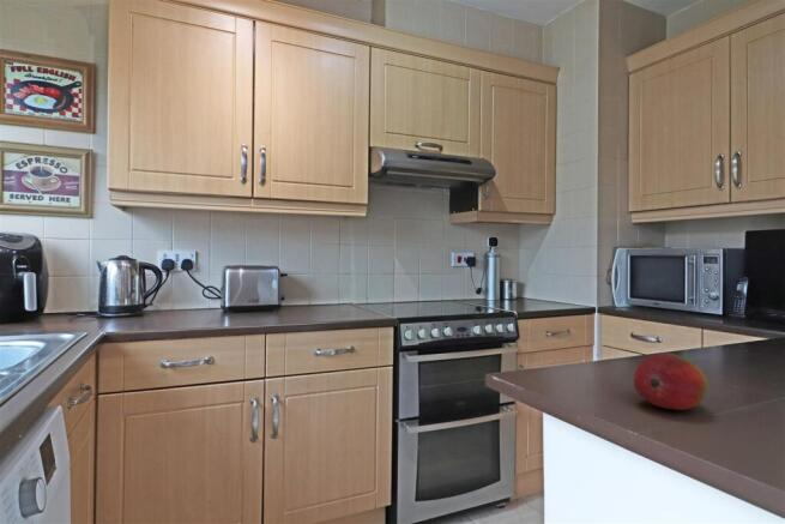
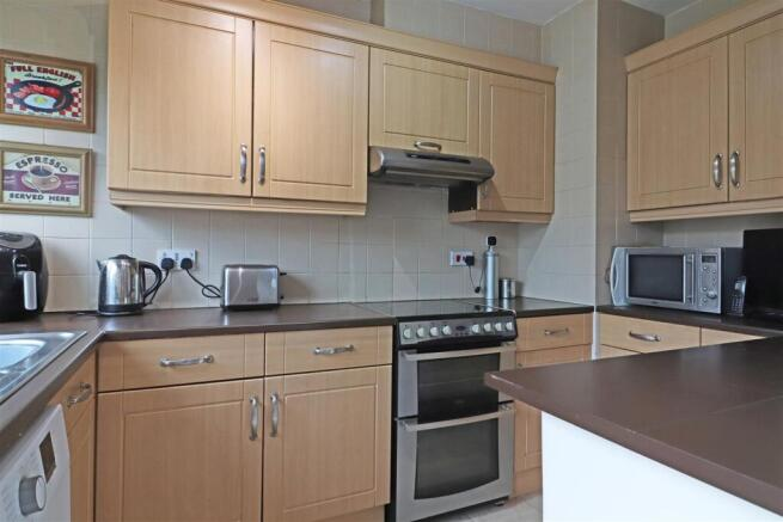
- fruit (669, 379)
